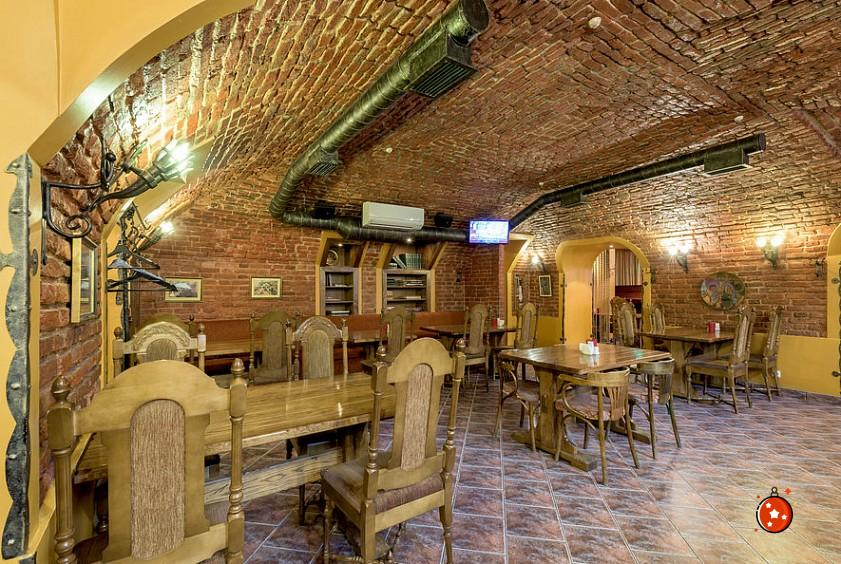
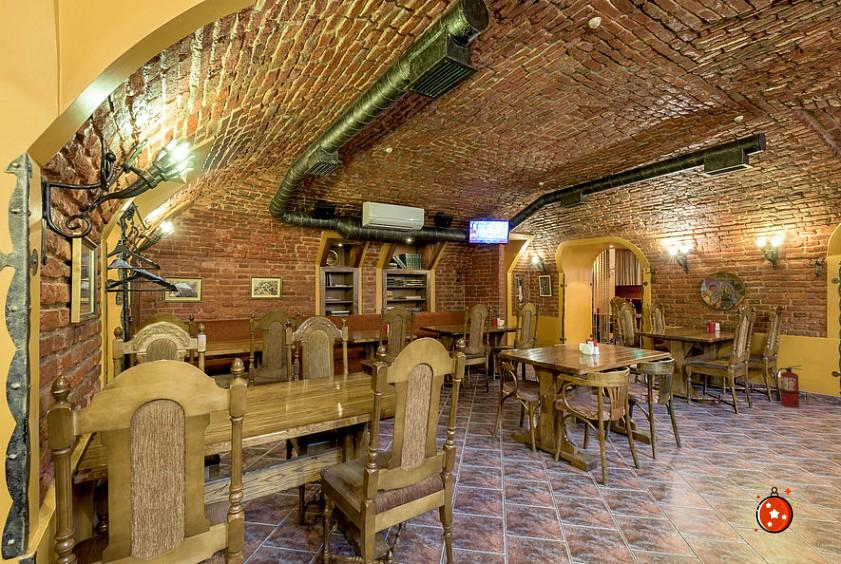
+ fire extinguisher (788, 384)
